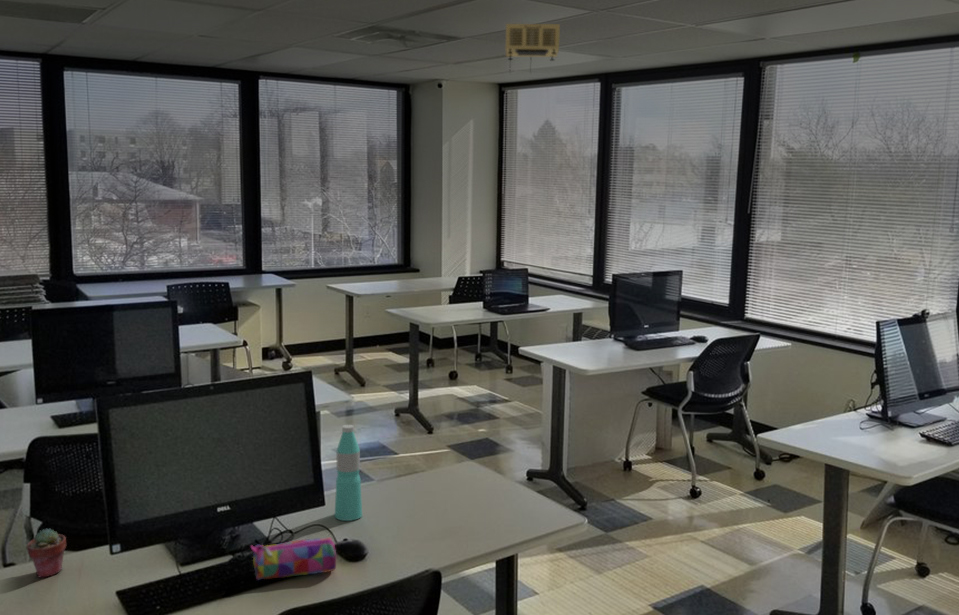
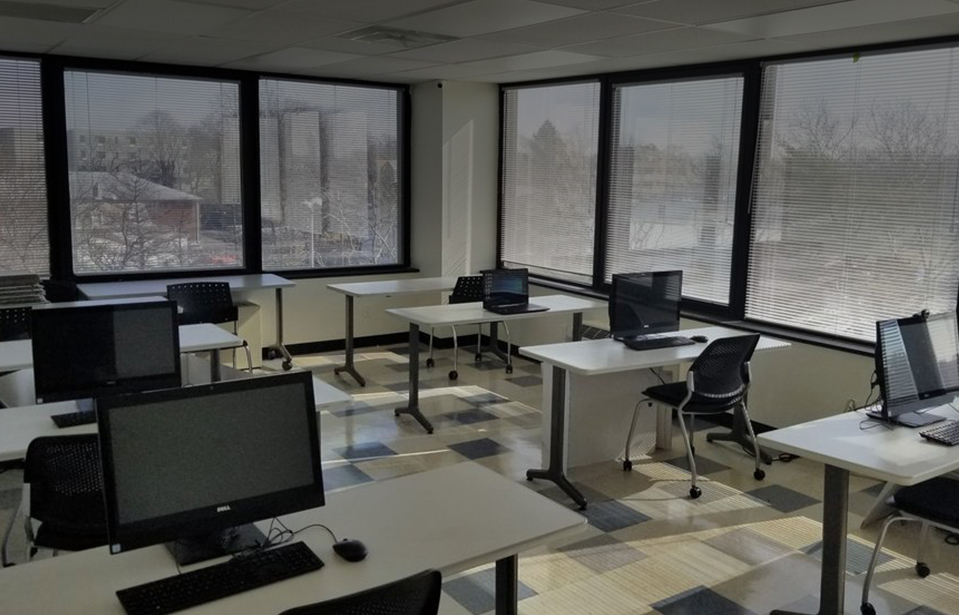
- pencil case (294, 557)
- potted succulent (47, 550)
- projector (531, 47)
- water bottle (348, 471)
